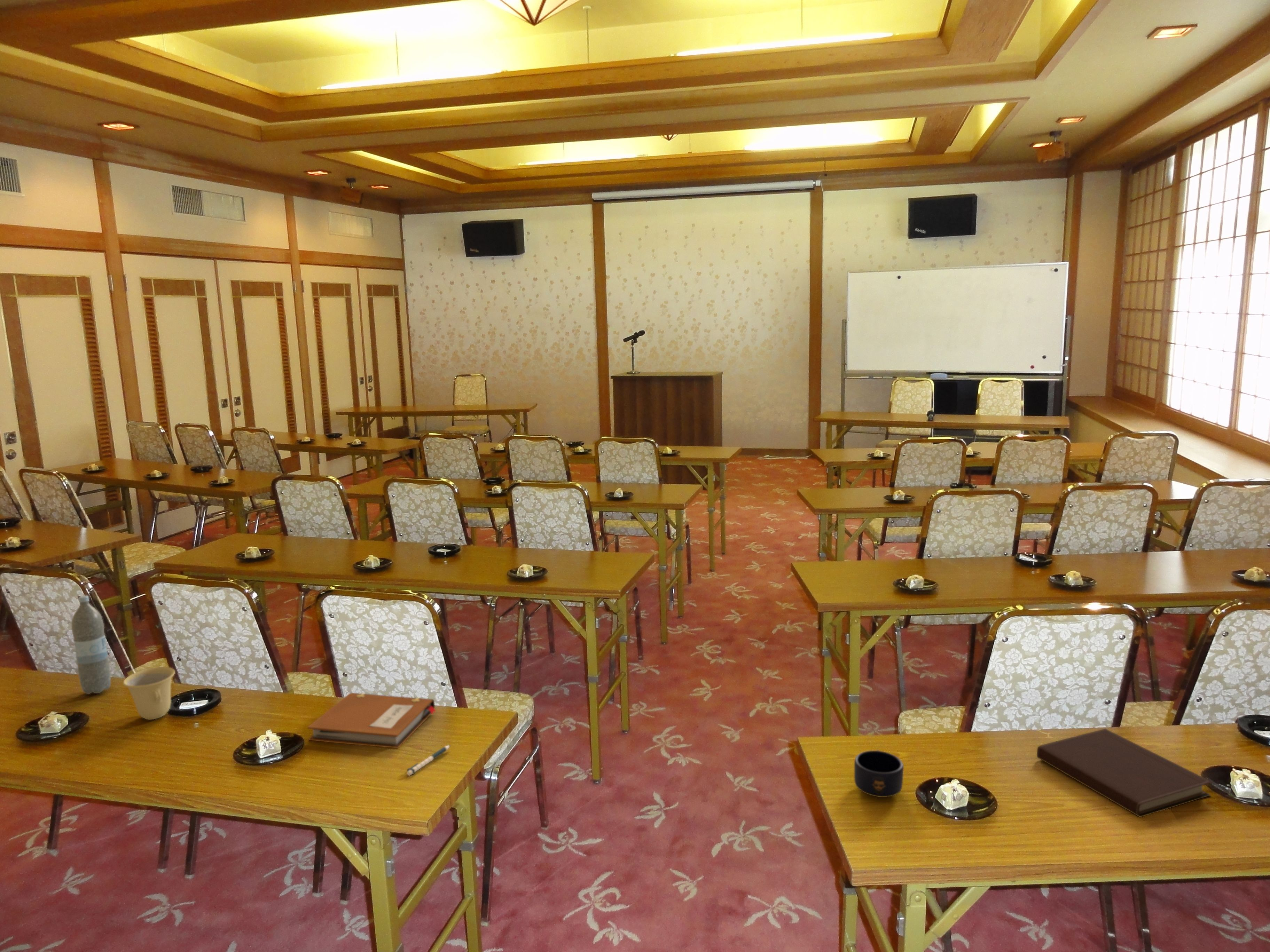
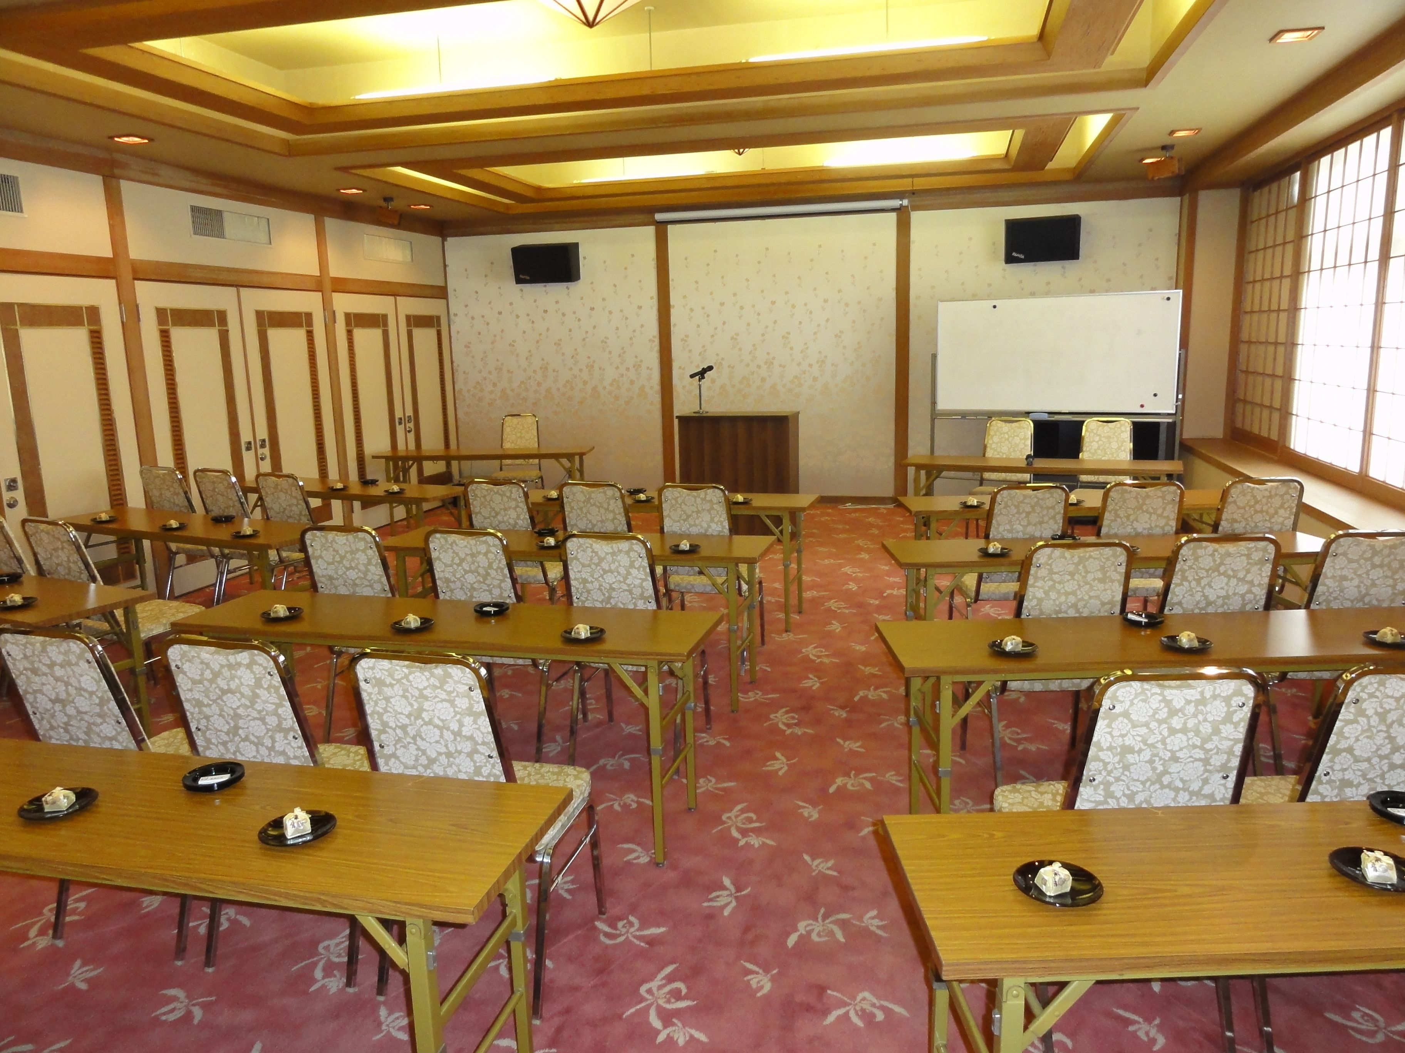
- mug (878, 773)
- water bottle (90, 645)
- cup (152, 696)
- notebook (1120, 769)
- pen (428, 759)
- notebook (376, 718)
